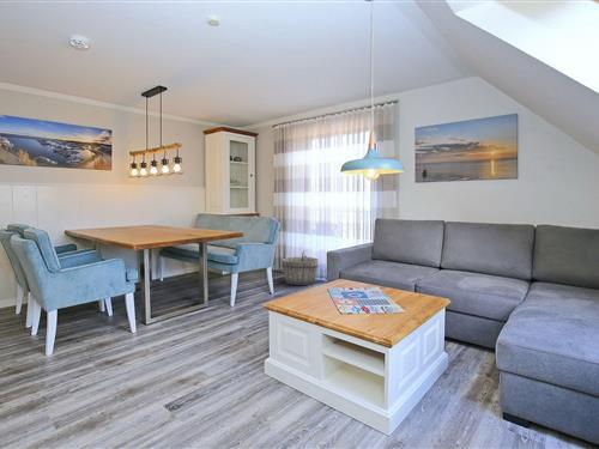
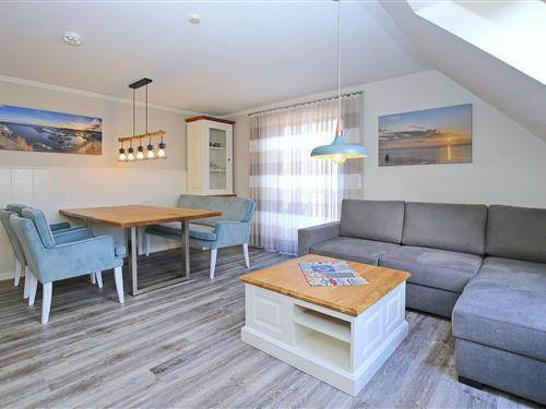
- wooden bucket (300, 266)
